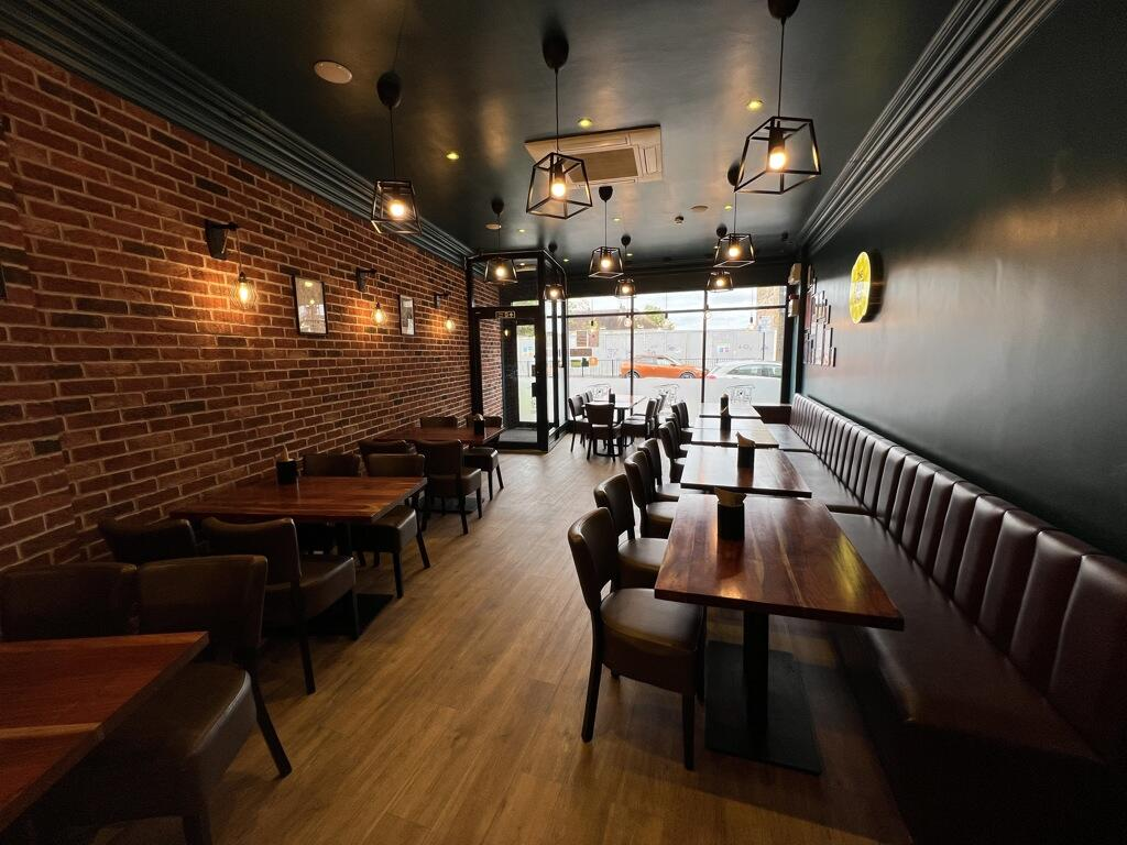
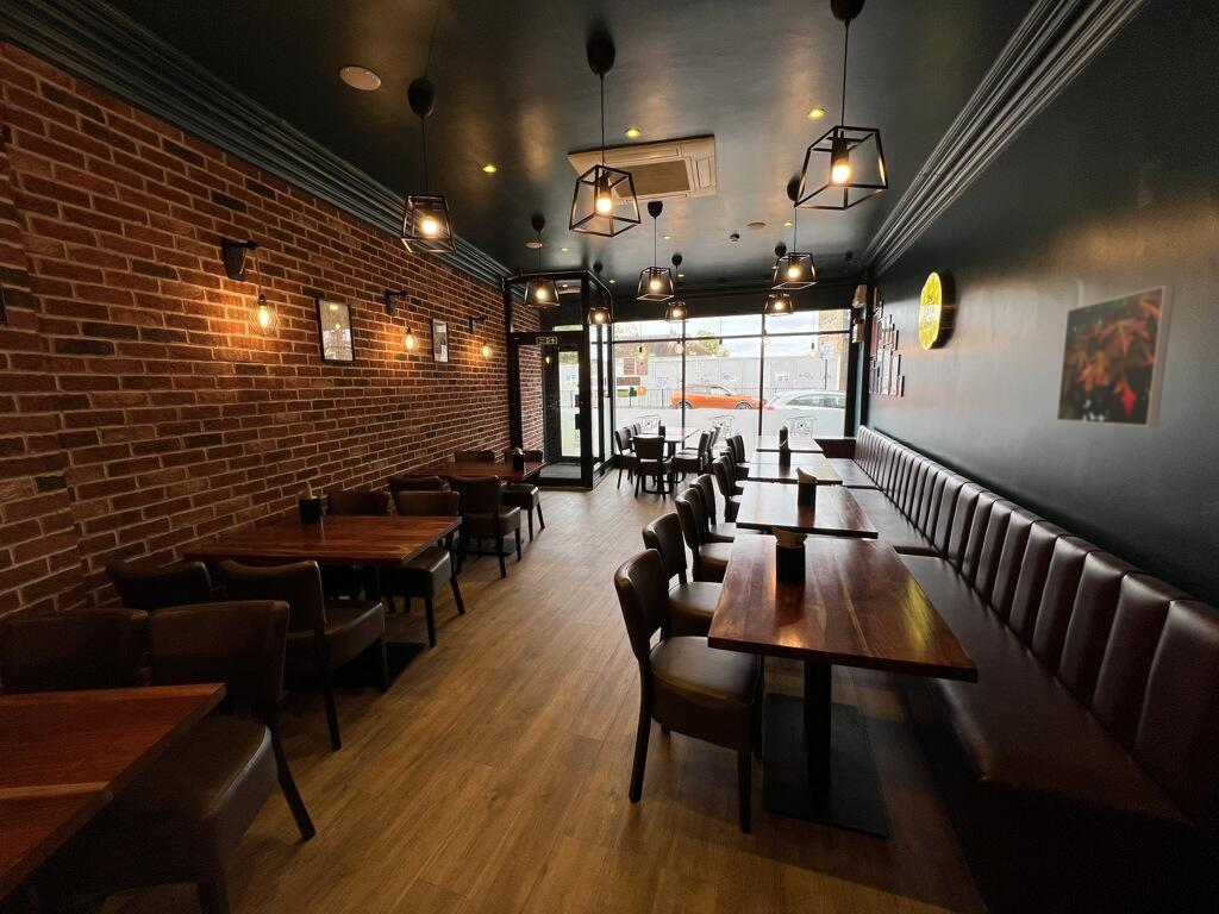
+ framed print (1107, 362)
